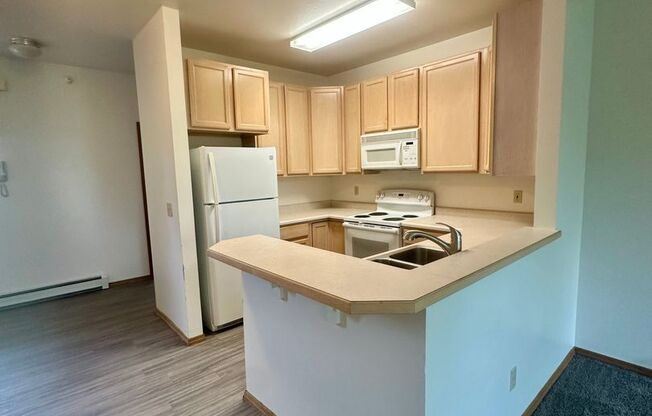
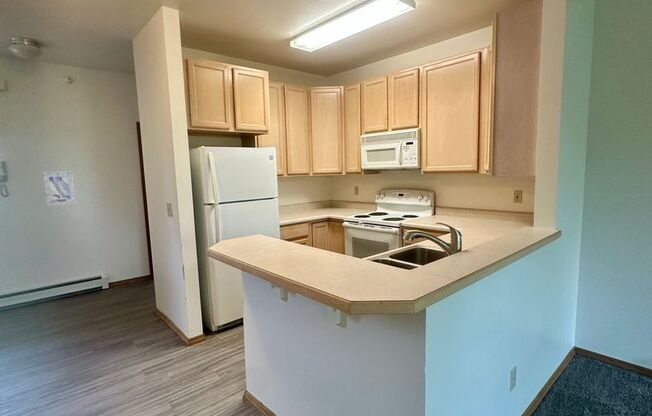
+ wall art (59, 188)
